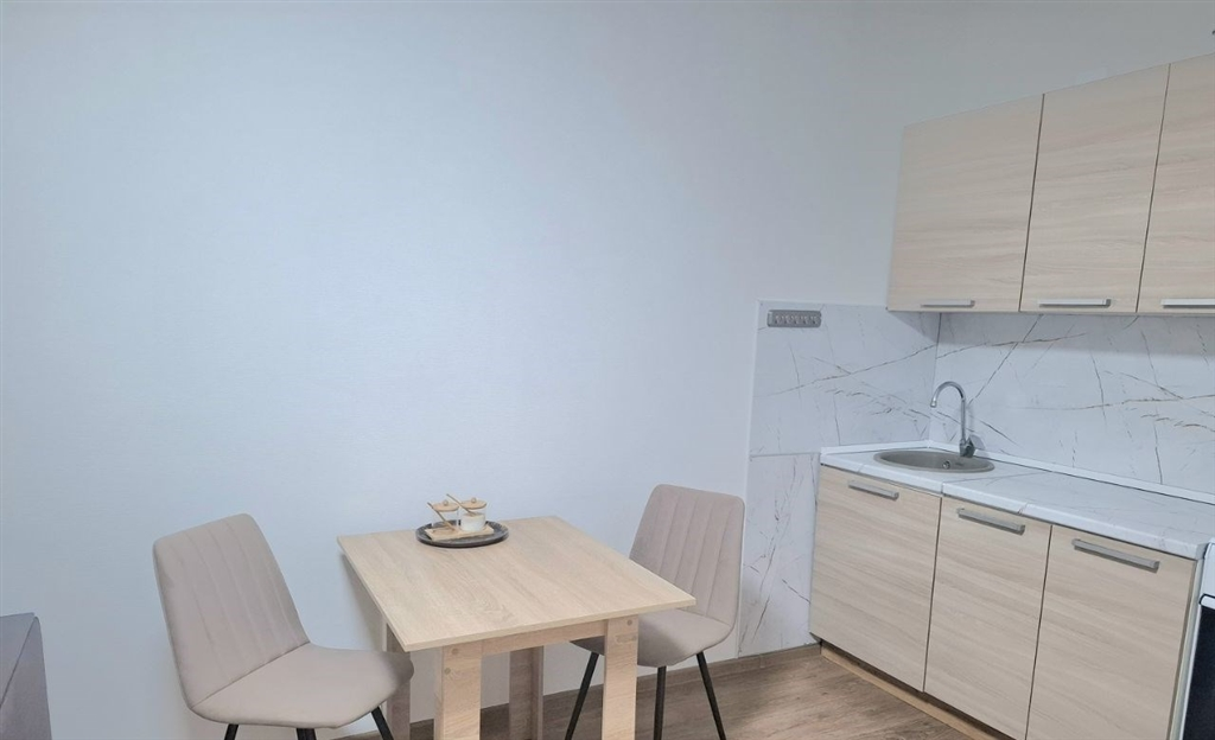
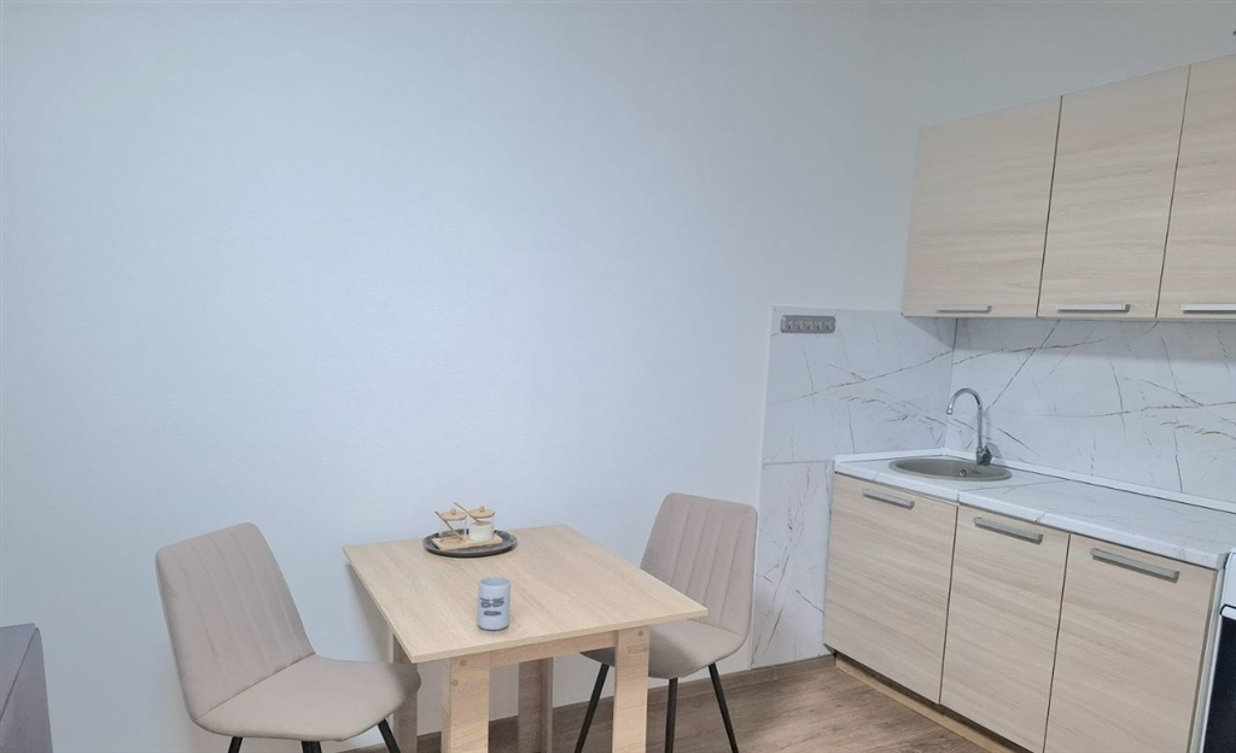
+ cup (494, 603)
